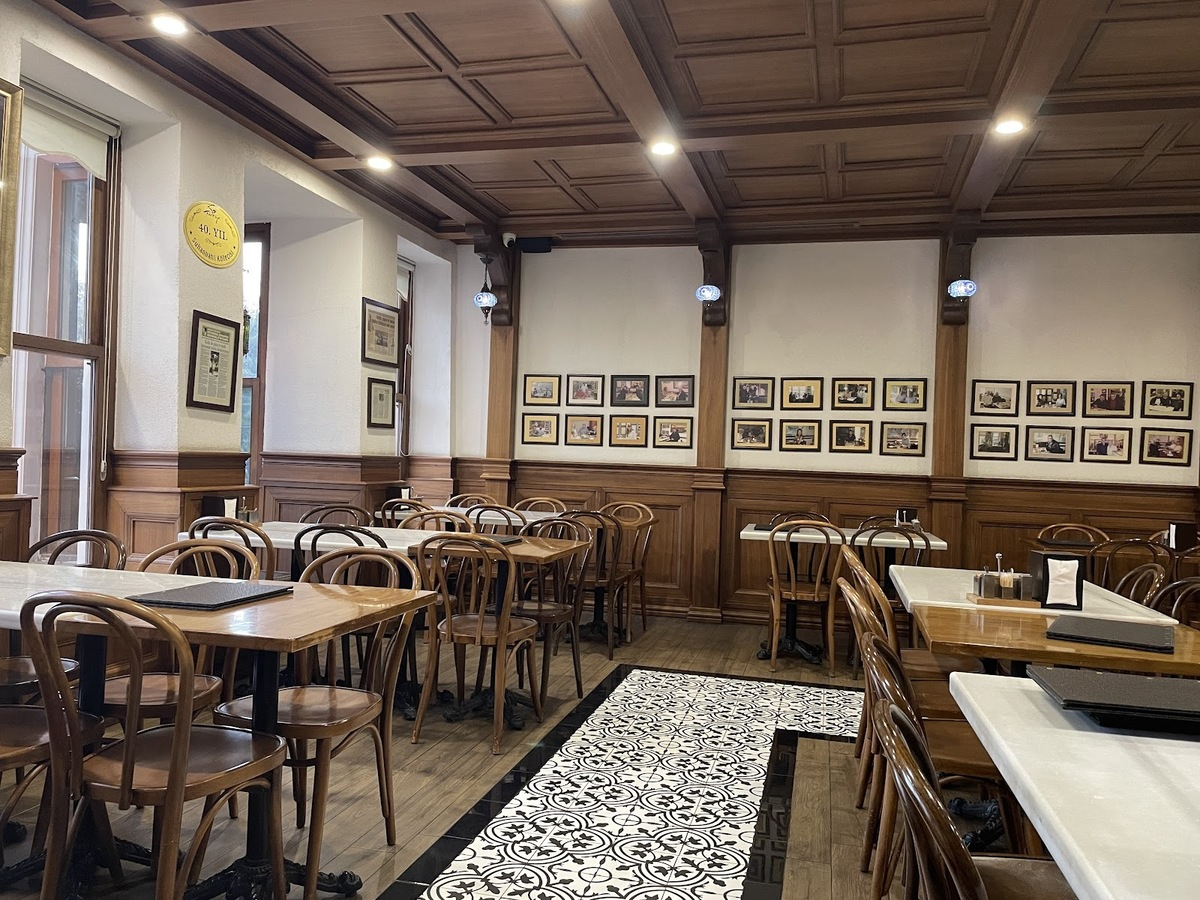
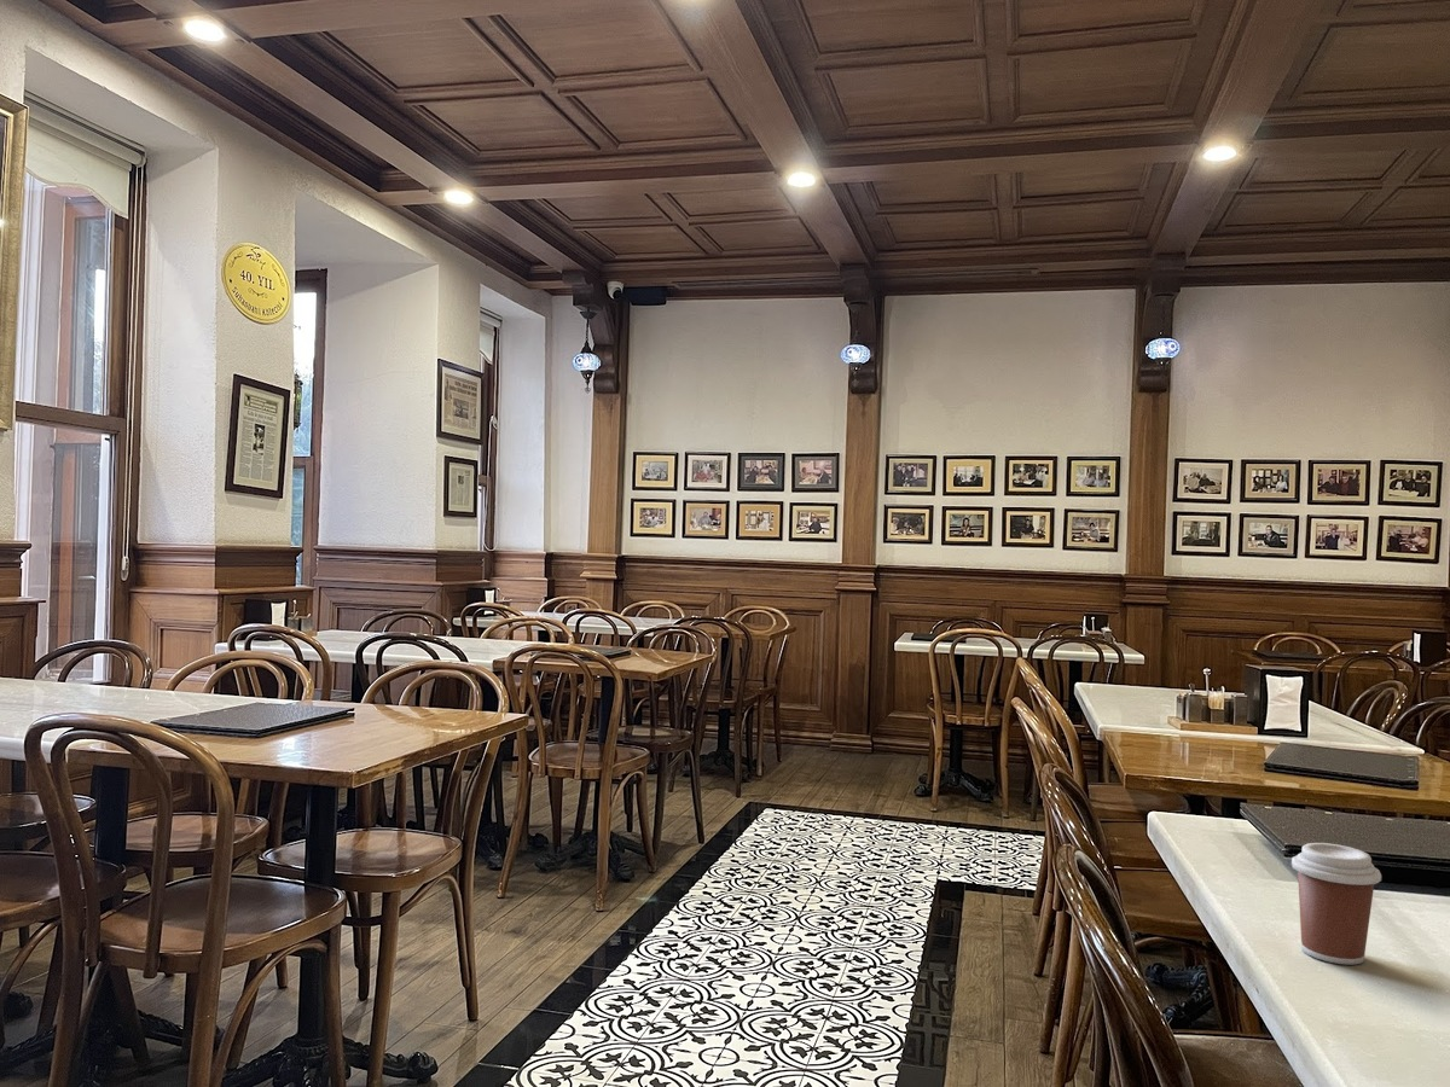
+ coffee cup (1334, 902)
